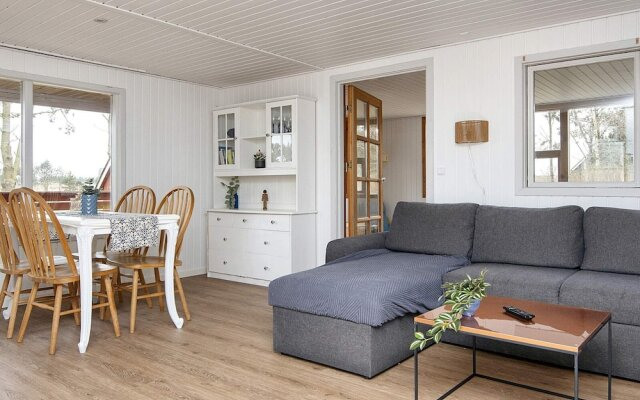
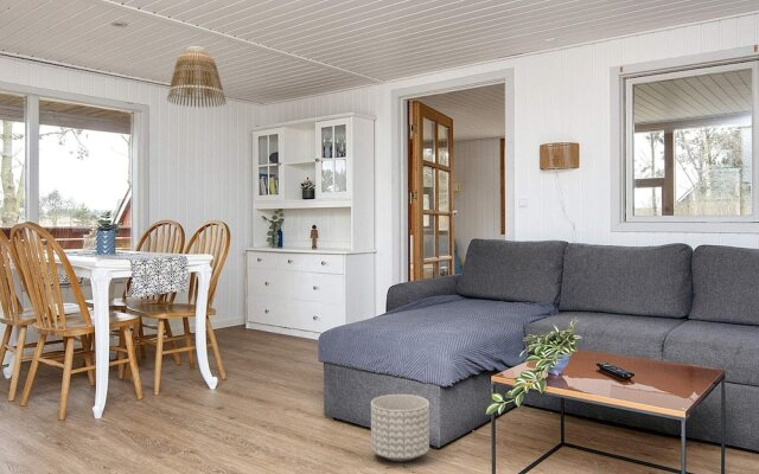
+ planter (400, 429)
+ lamp shade (197, 75)
